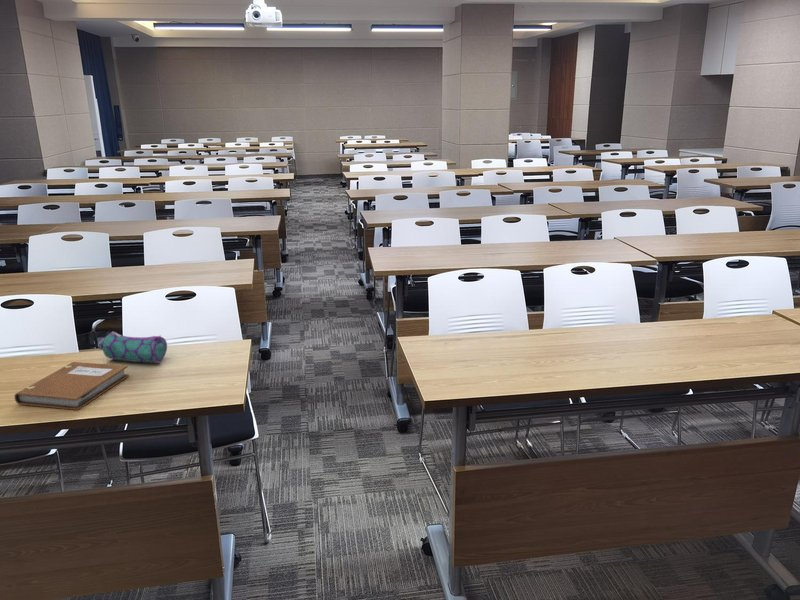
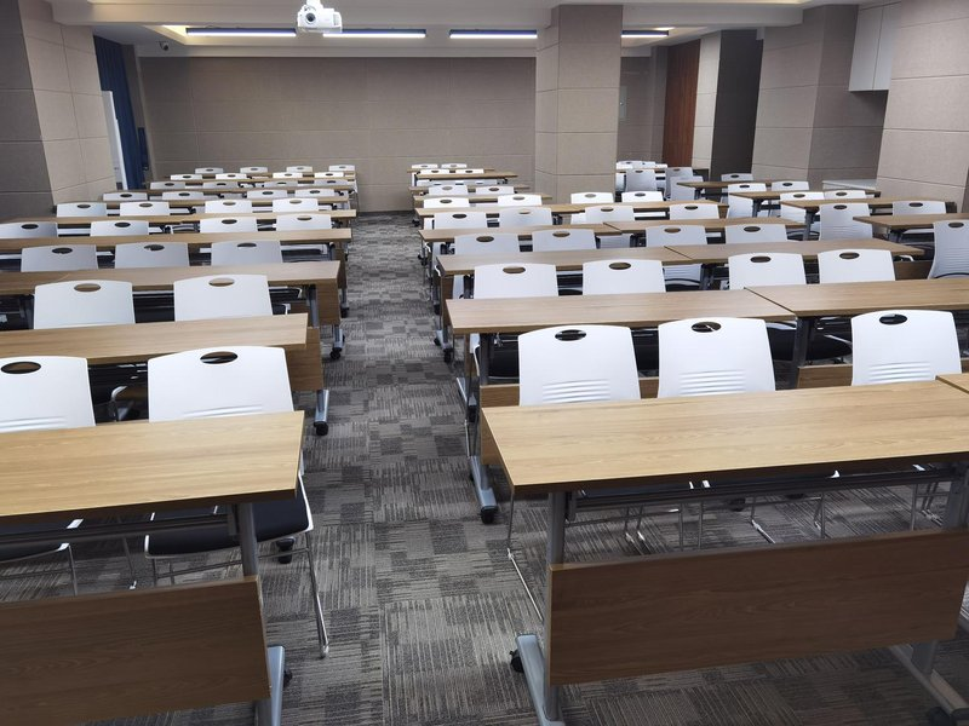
- pencil case (134, 346)
- notebook (75, 383)
